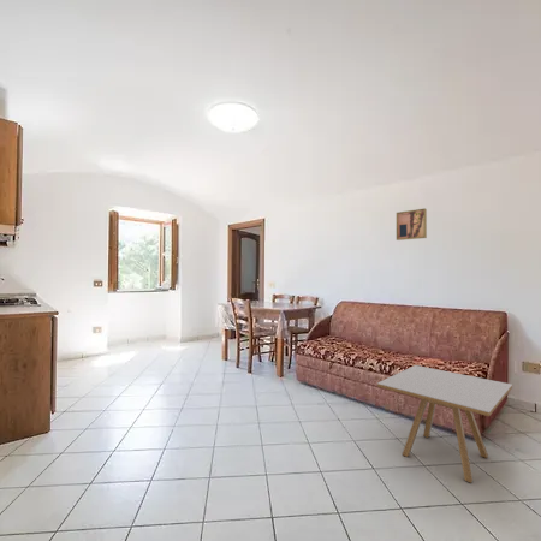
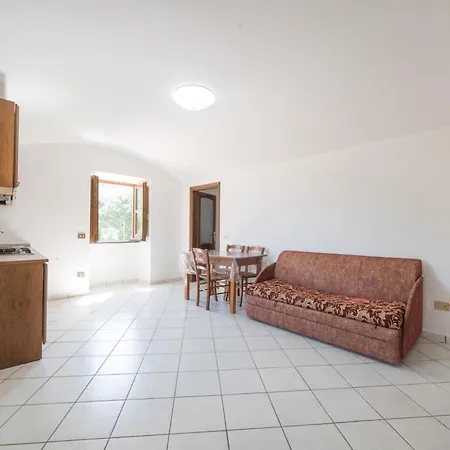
- wall art (410, 225)
- side table (453, 416)
